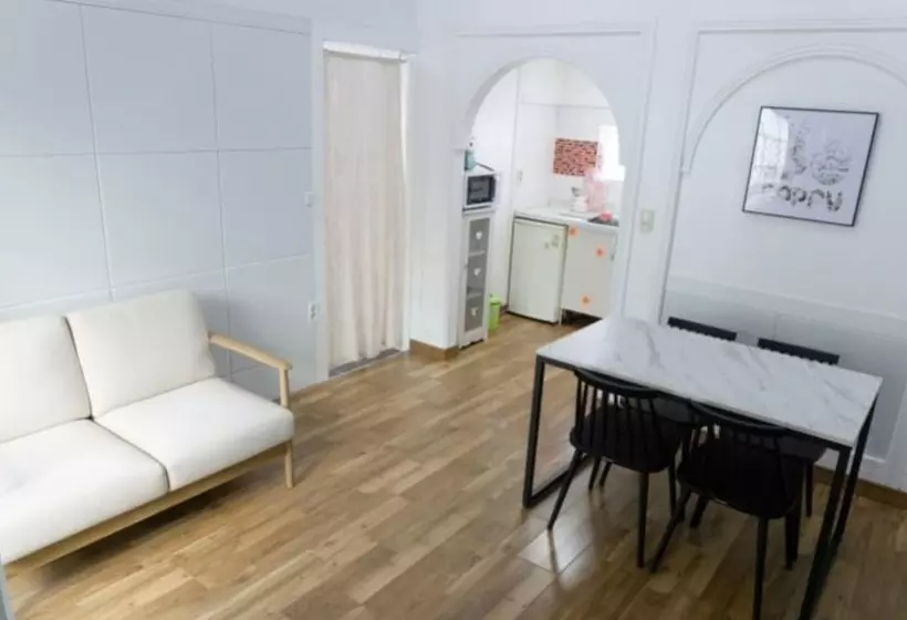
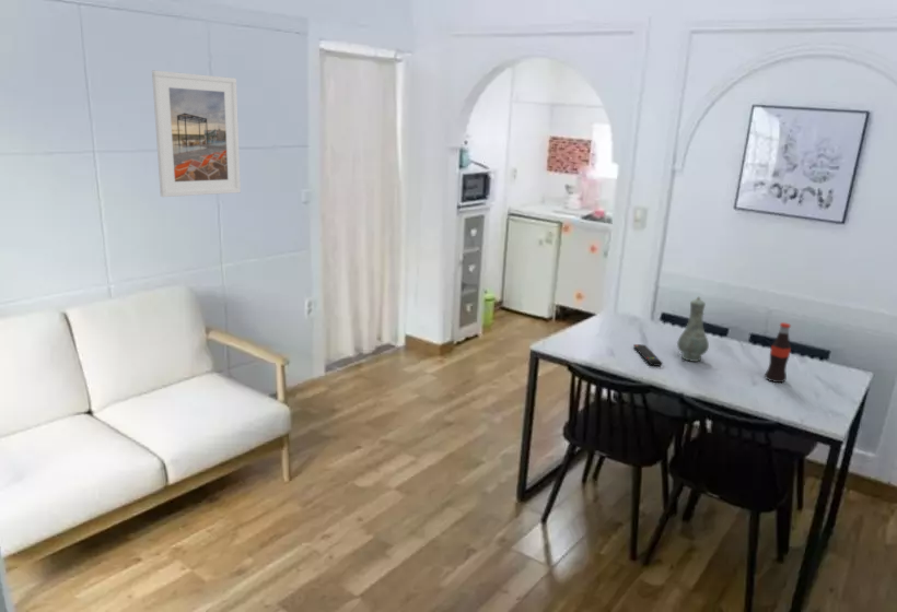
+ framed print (199, 136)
+ bottle (780, 351)
+ remote control (646, 354)
+ vase (695, 328)
